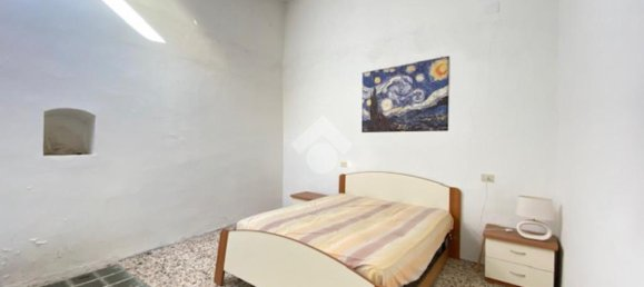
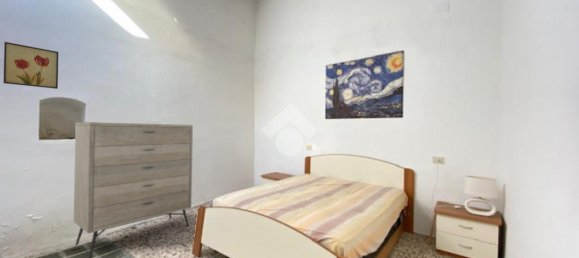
+ wall art (32, 66)
+ dresser (138, 179)
